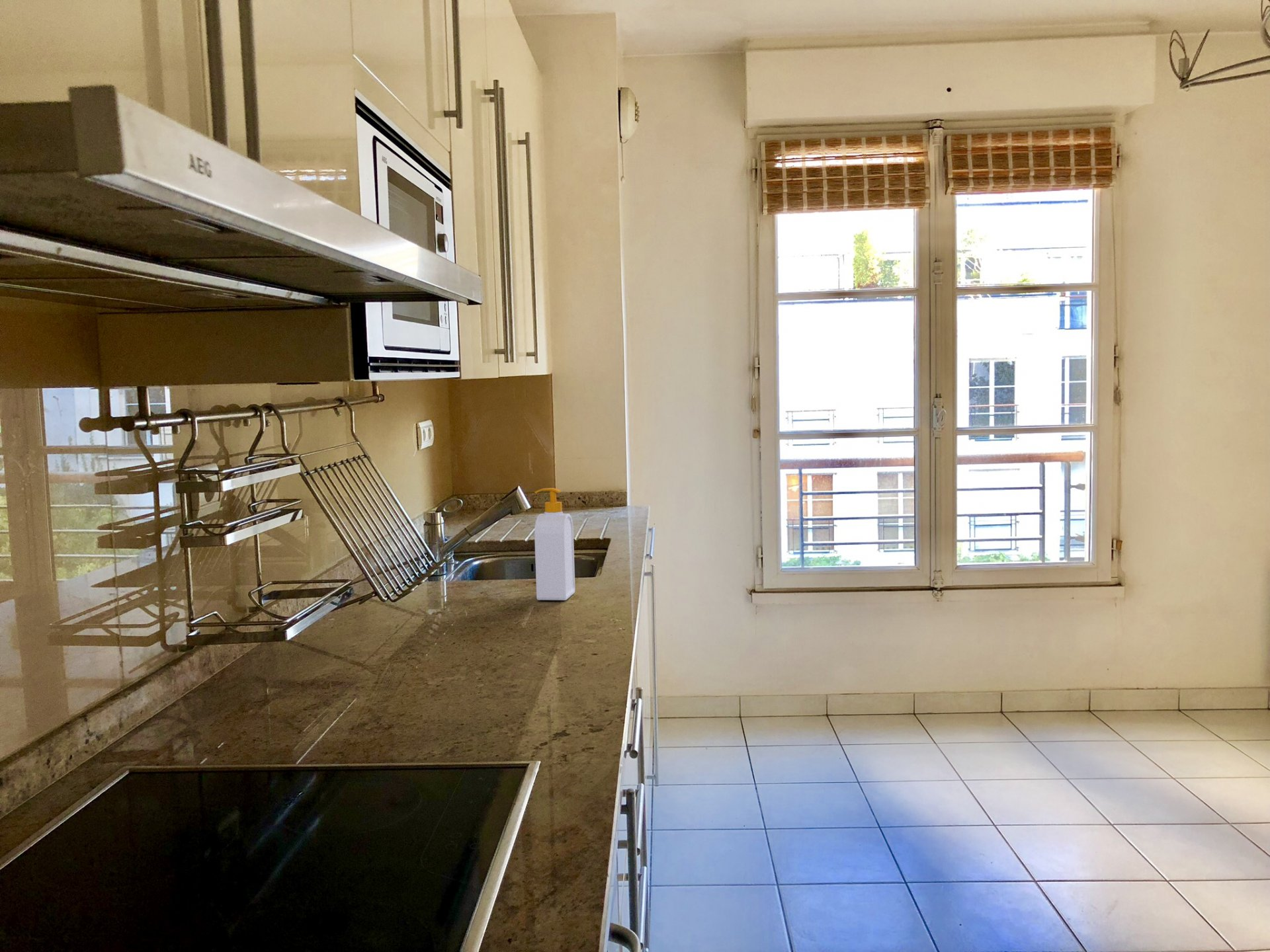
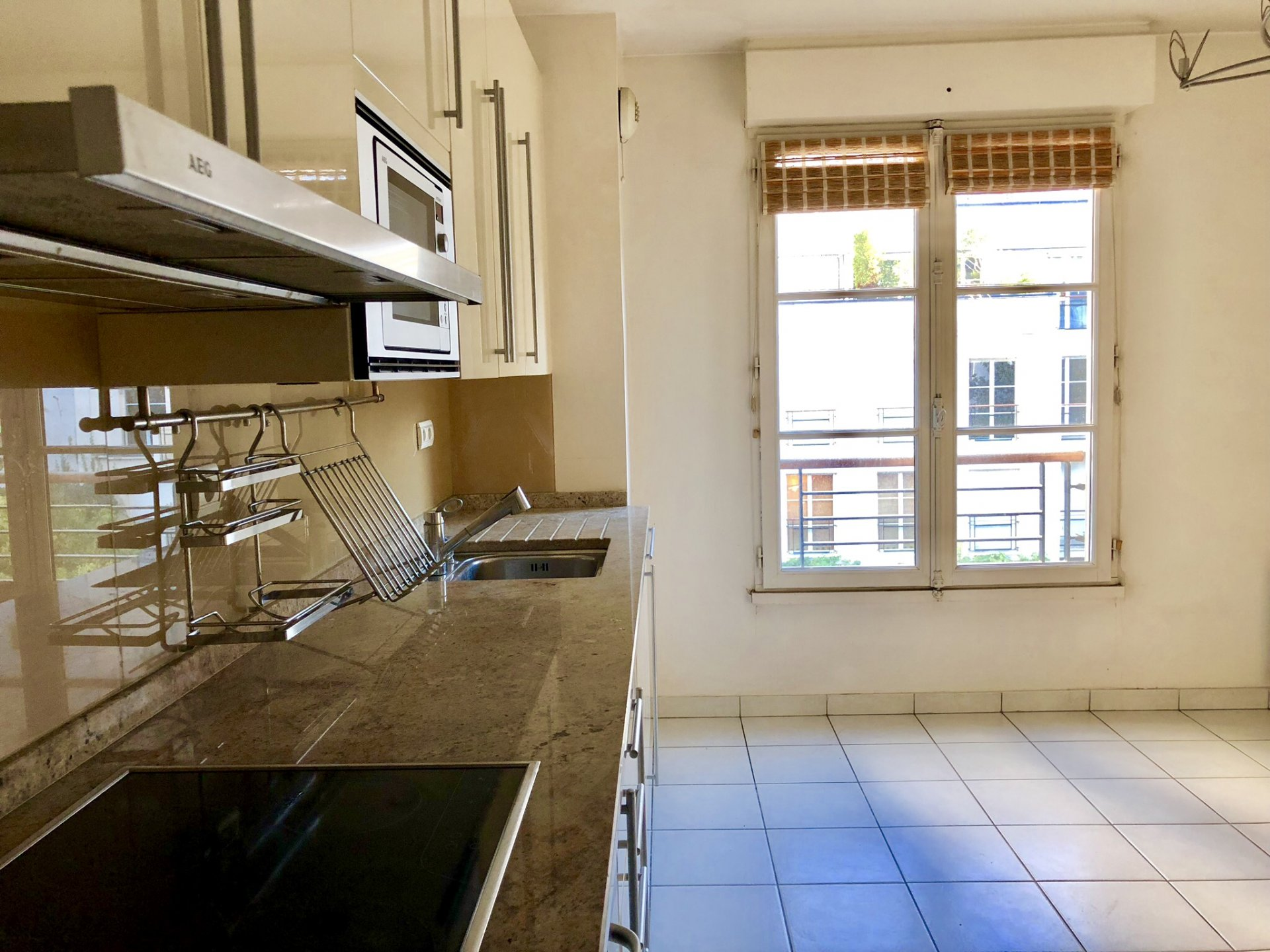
- soap bottle (552, 542)
